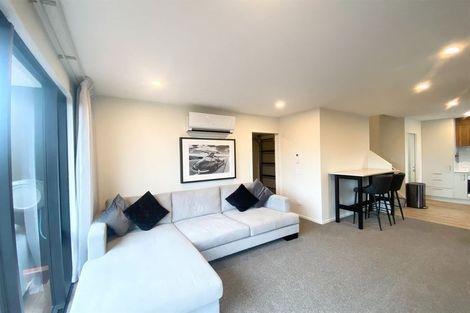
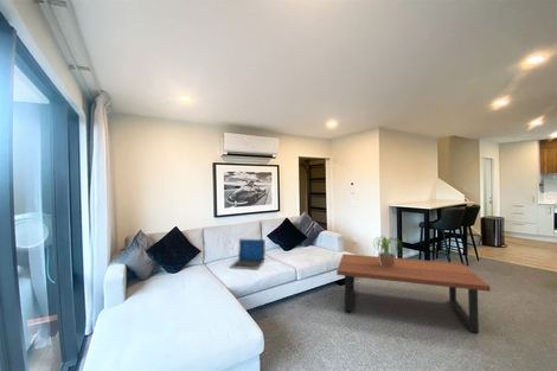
+ laptop (248, 252)
+ potted plant (389, 252)
+ coffee table (402, 281)
